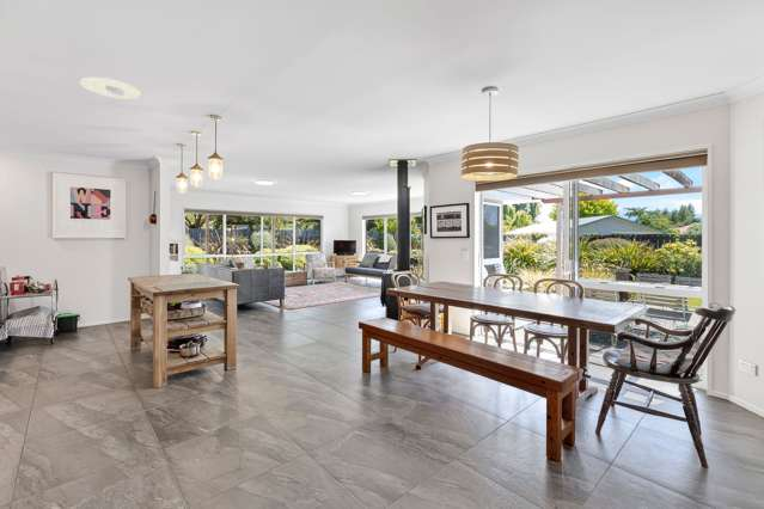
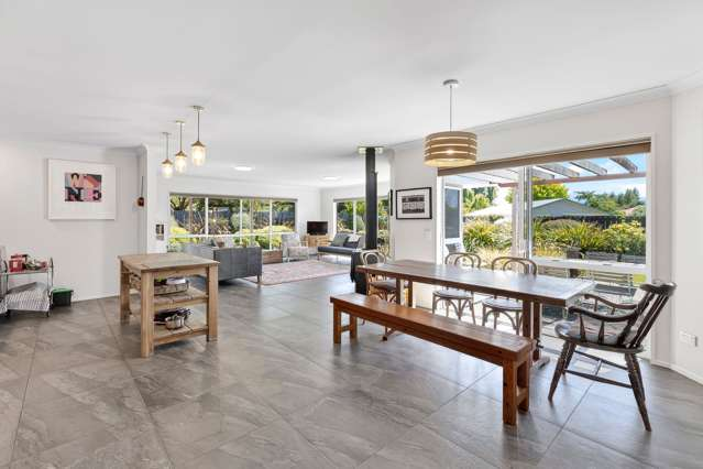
- recessed light (111, 86)
